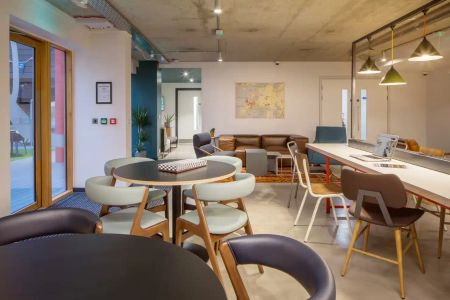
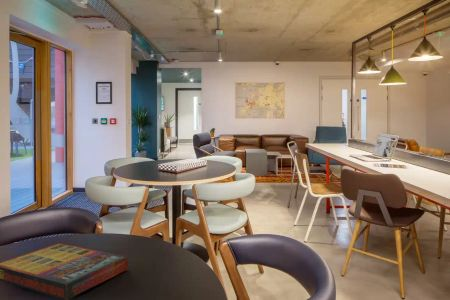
+ game compilation box (62, 266)
